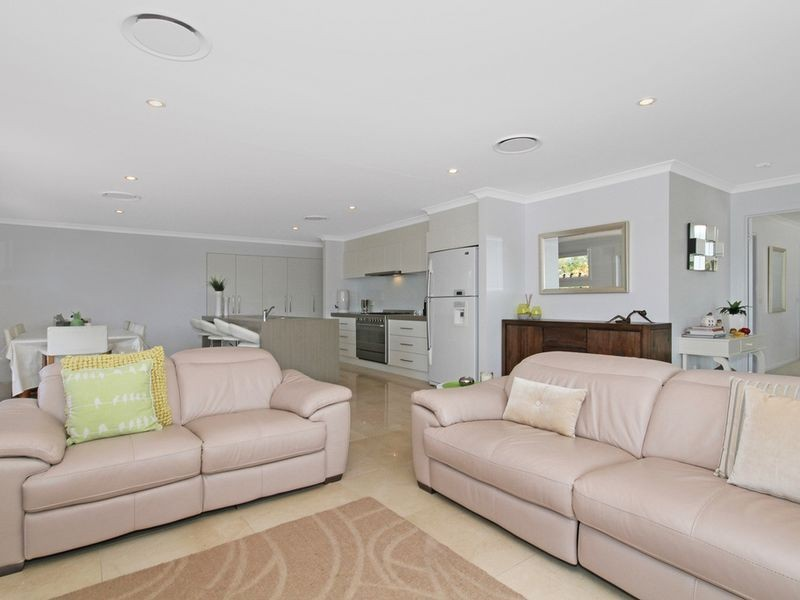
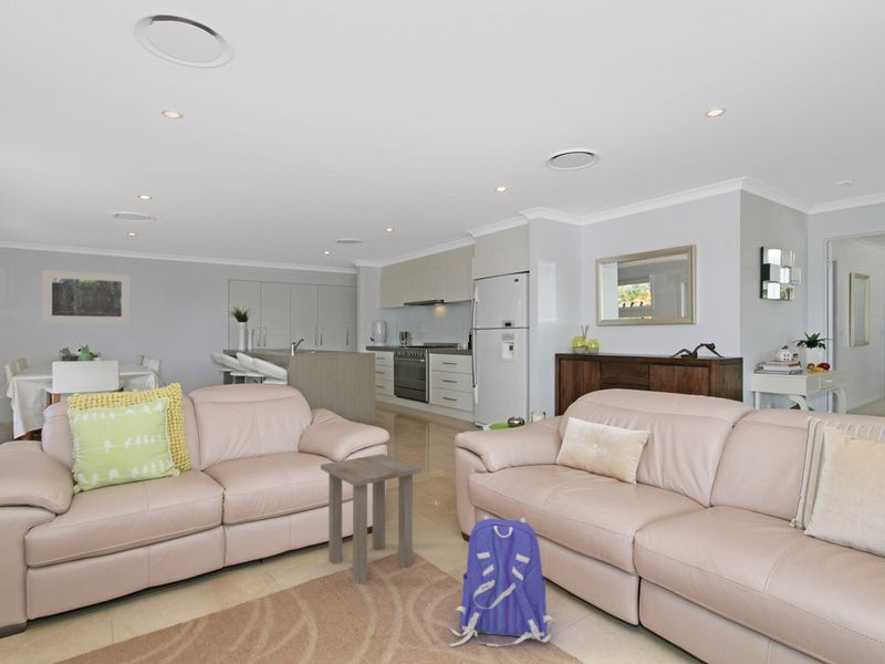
+ side table (373, 515)
+ backpack (501, 569)
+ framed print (87, 298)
